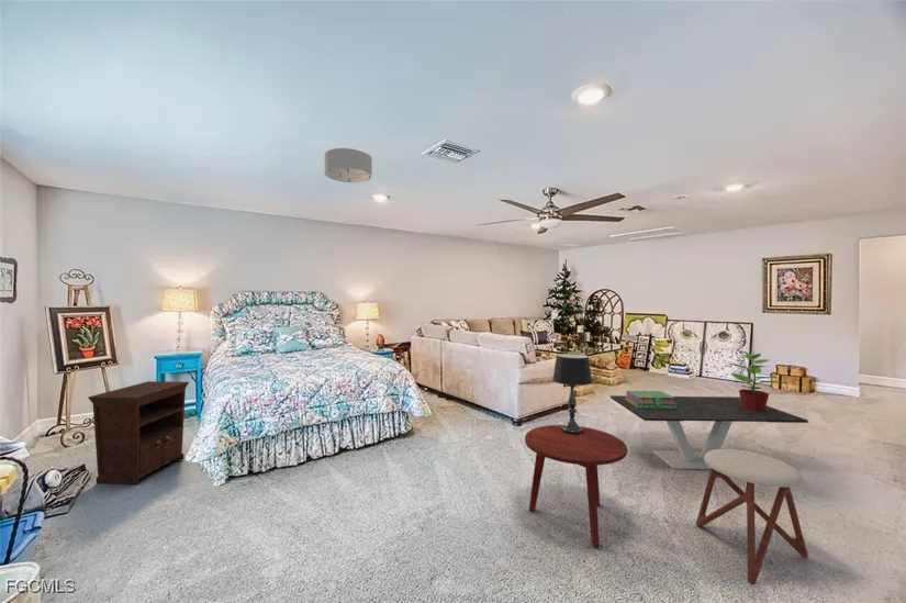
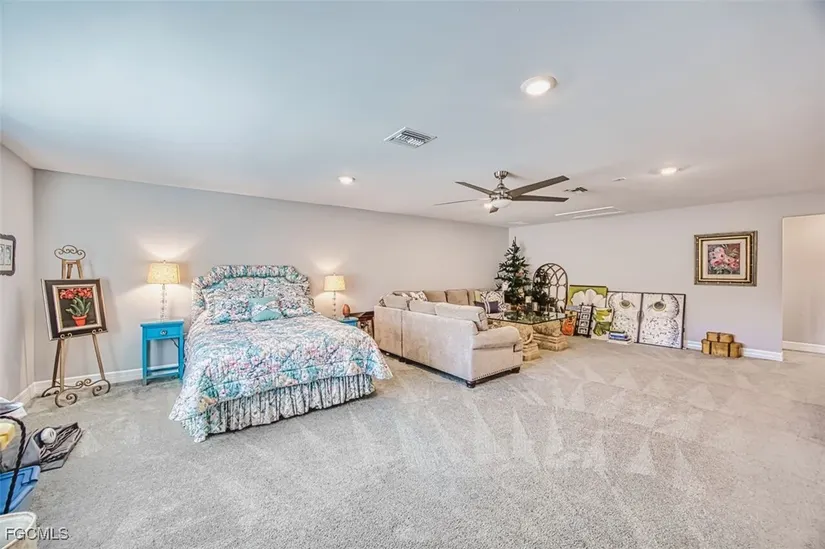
- coffee table (708, 435)
- side table (586, 479)
- stool (741, 503)
- table lamp (572, 392)
- potted plant (751, 379)
- stack of books (649, 399)
- ceiling light (348, 166)
- nightstand (143, 429)
